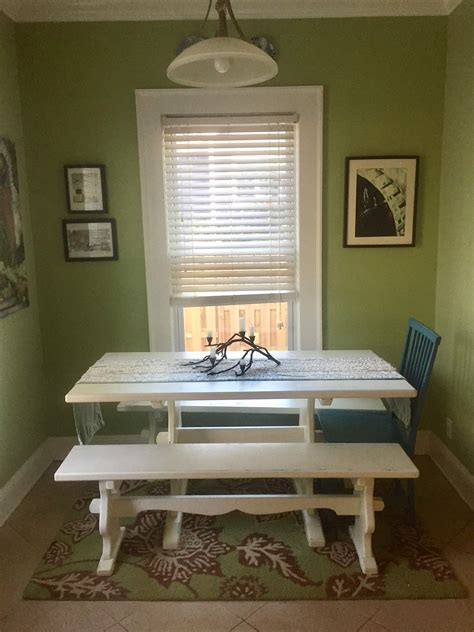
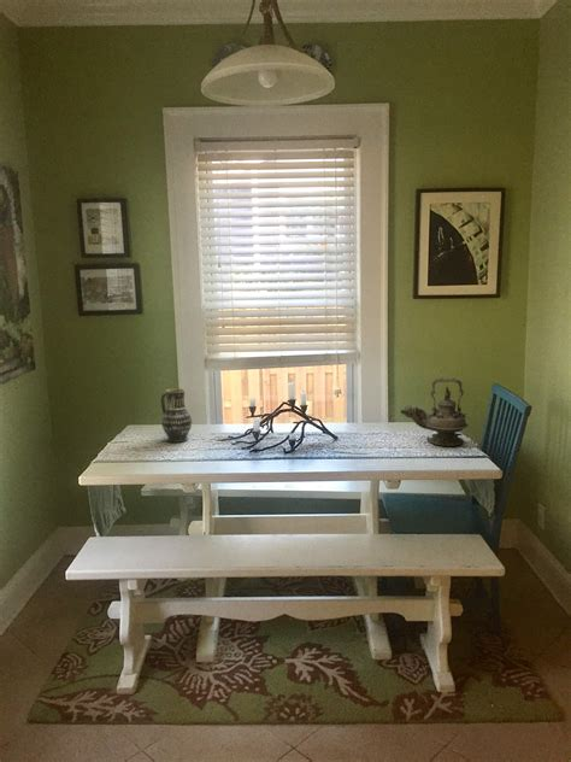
+ teapot (434, 410)
+ vase (176, 415)
